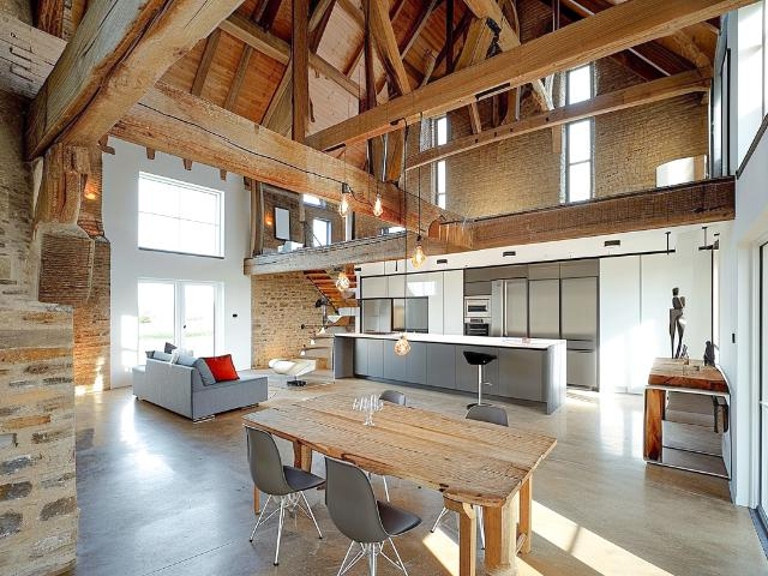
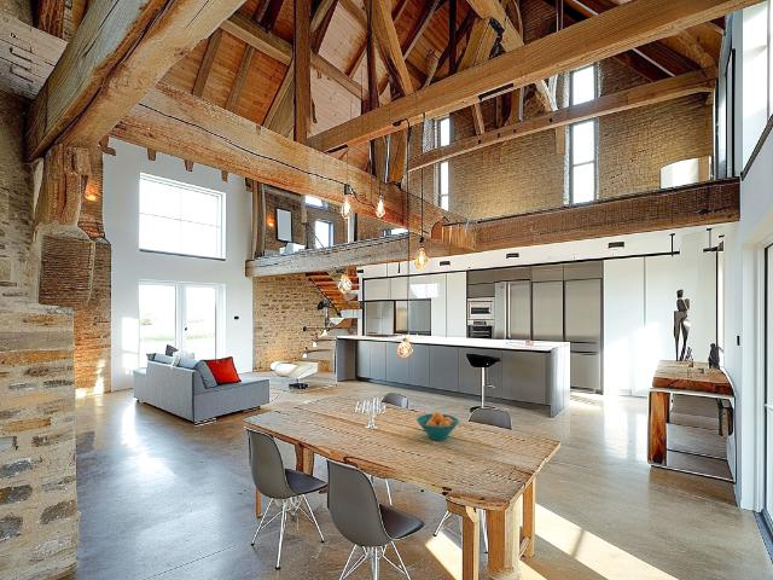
+ fruit bowl (437, 424)
